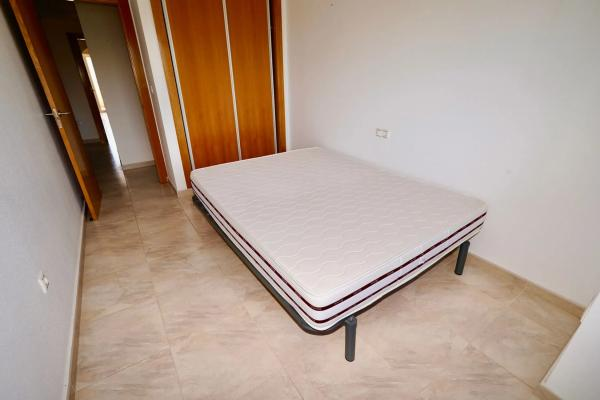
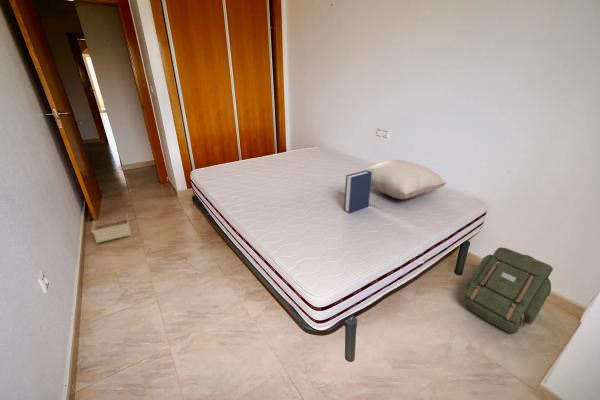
+ hardback book (357, 191)
+ pillow (400, 178)
+ backpack (507, 287)
+ storage bin (112, 227)
